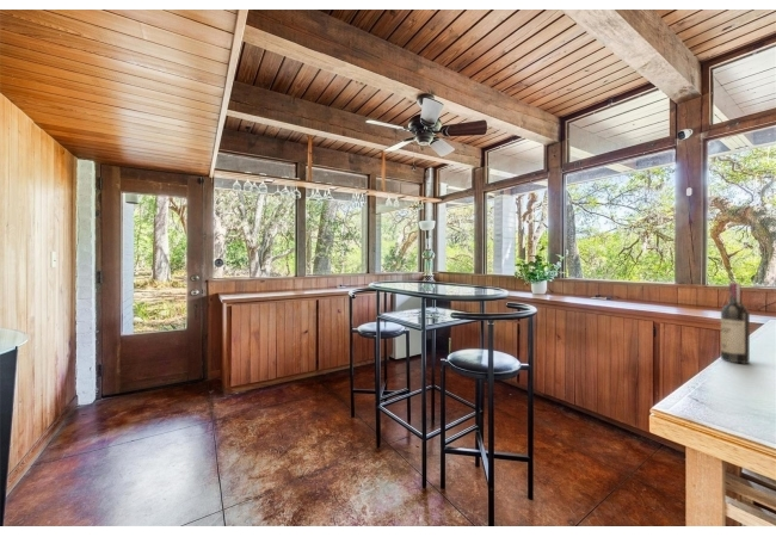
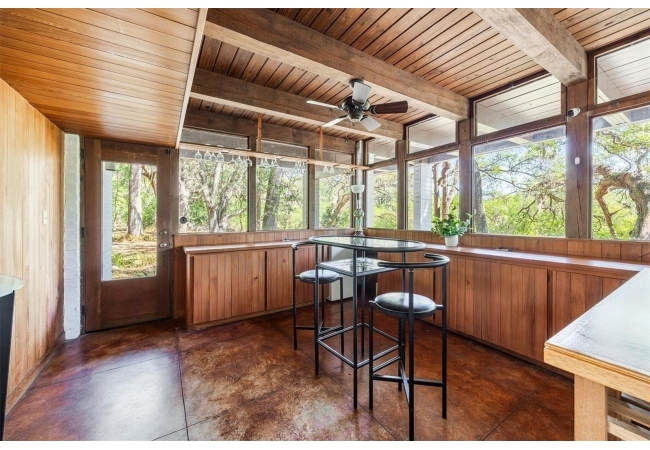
- wine bottle (734, 321)
